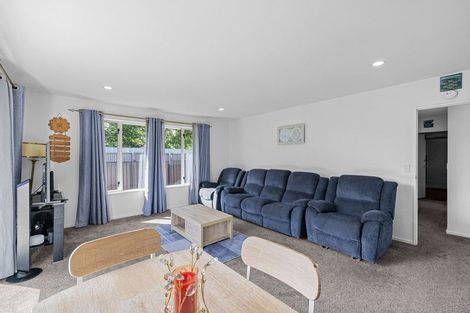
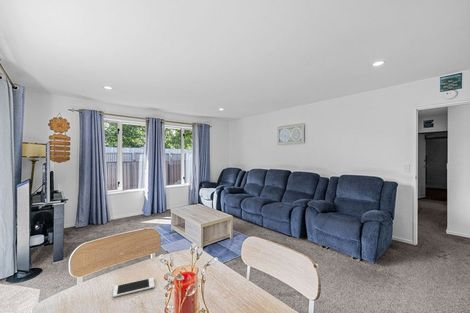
+ cell phone (134, 286)
